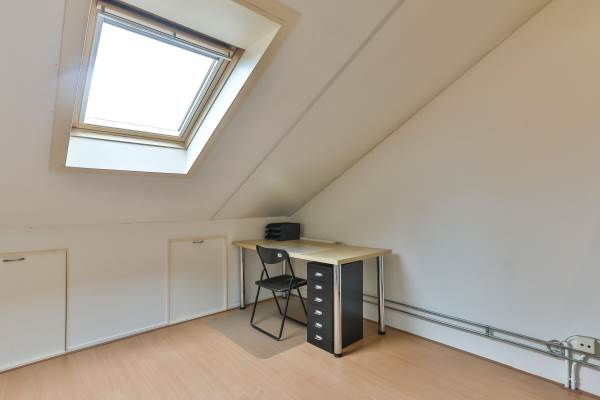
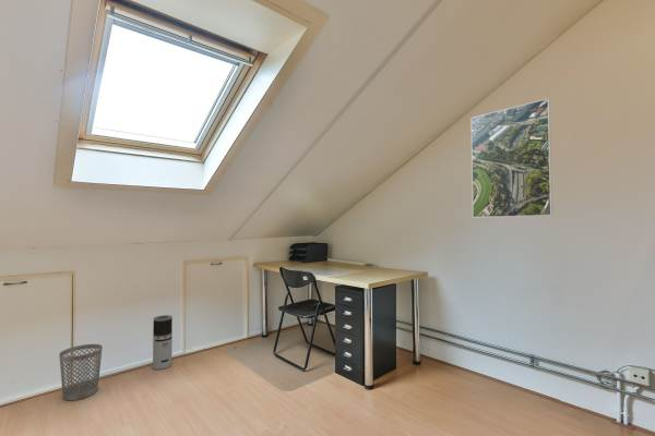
+ wastebasket (81, 372)
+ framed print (508, 162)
+ air purifier (163, 341)
